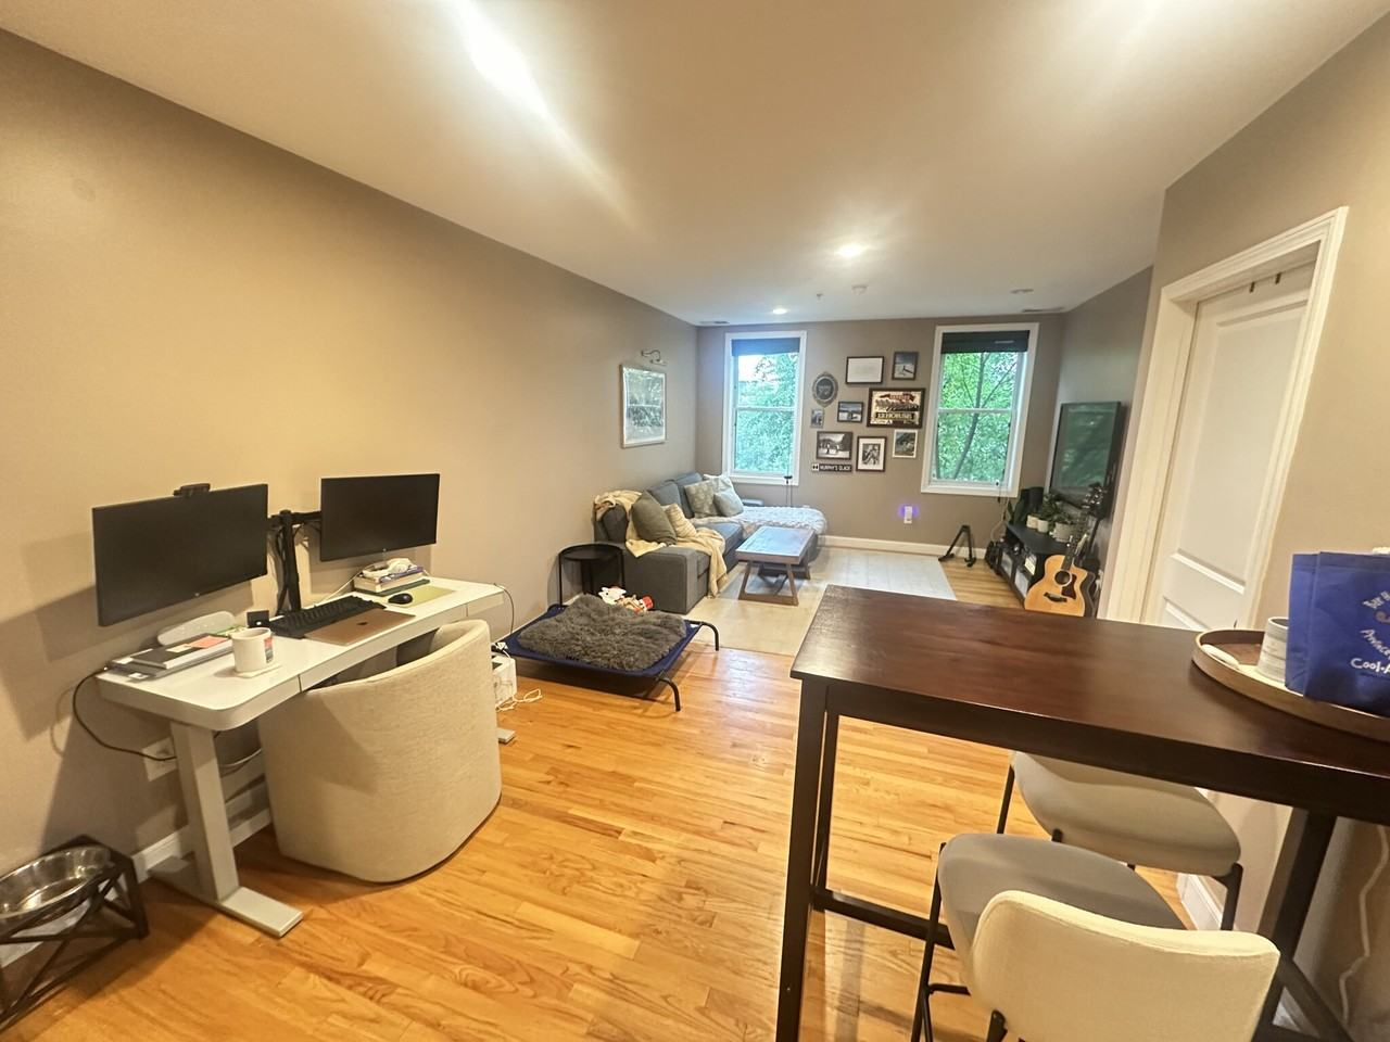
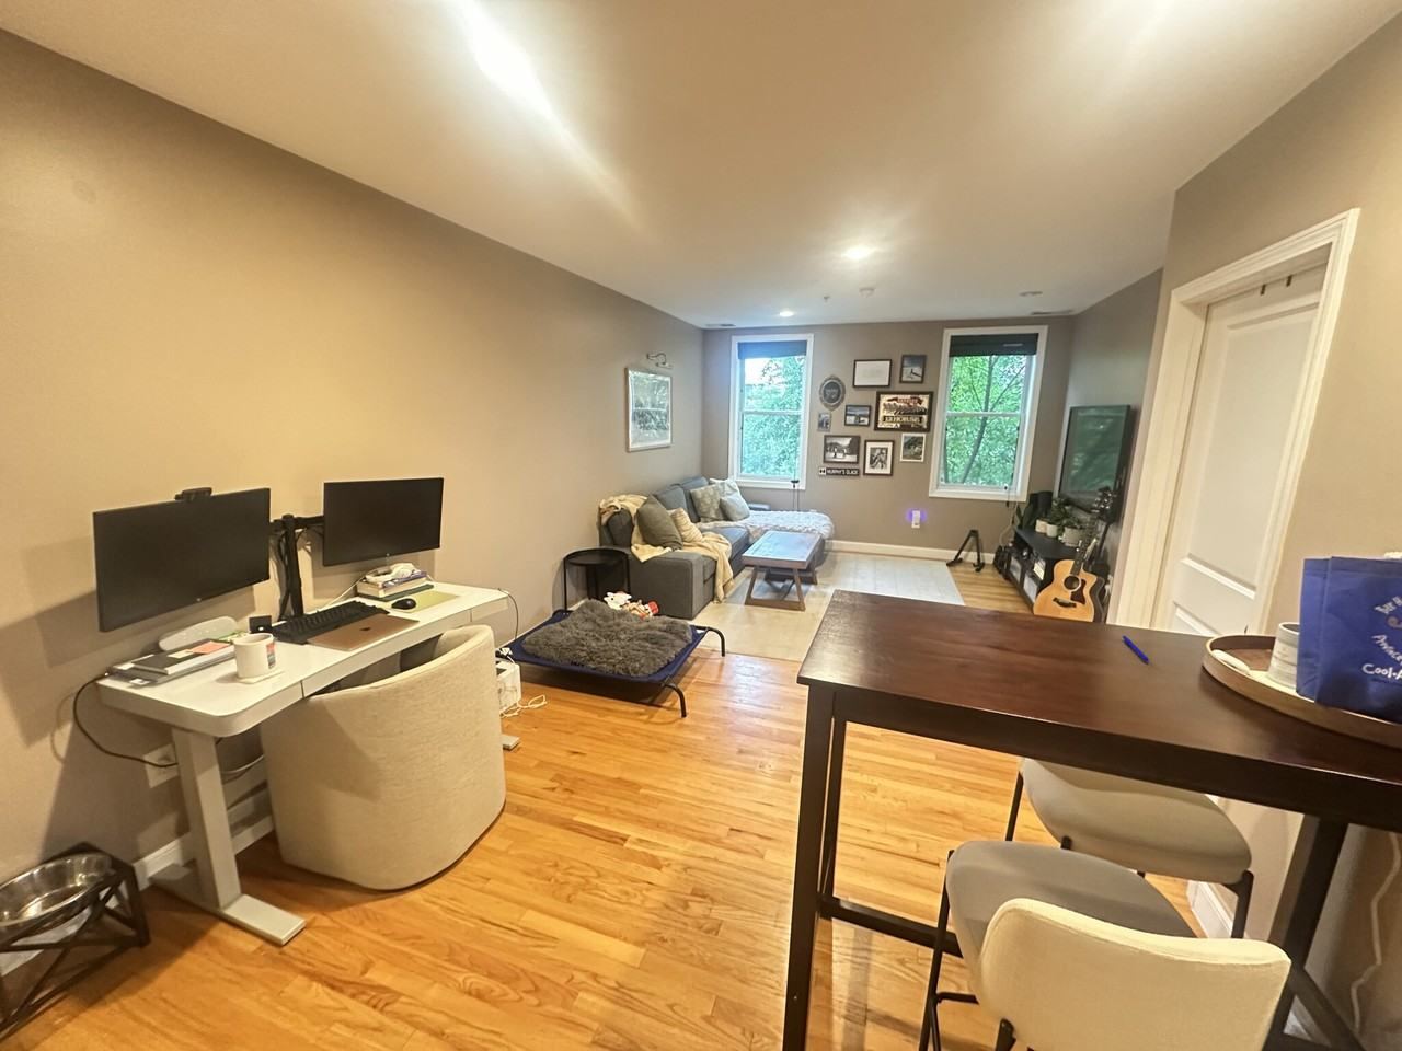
+ pen (1135, 648)
